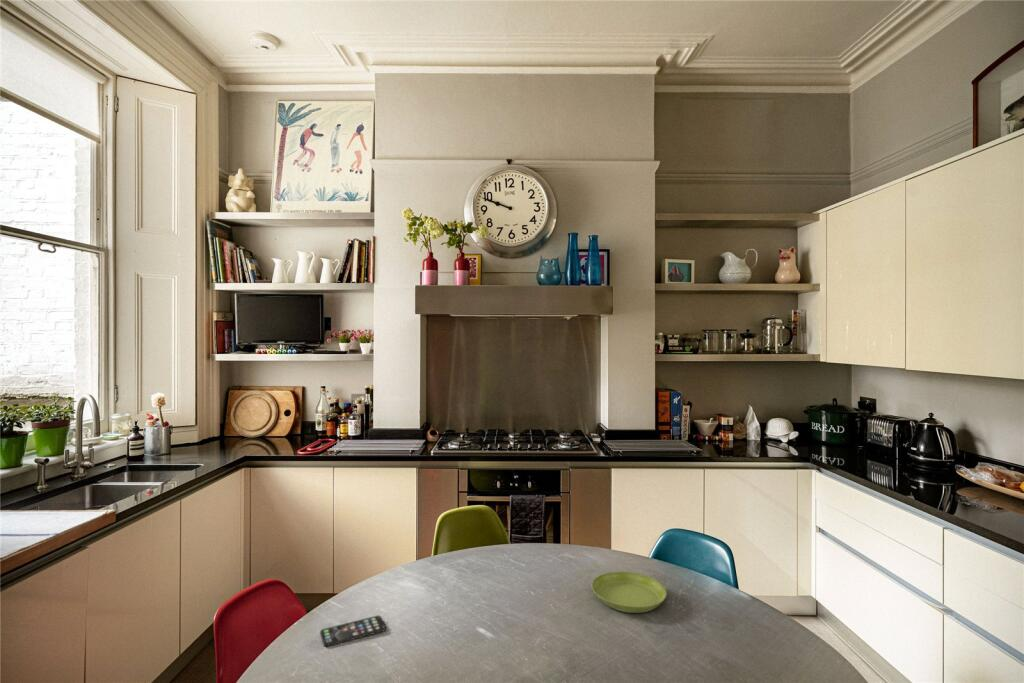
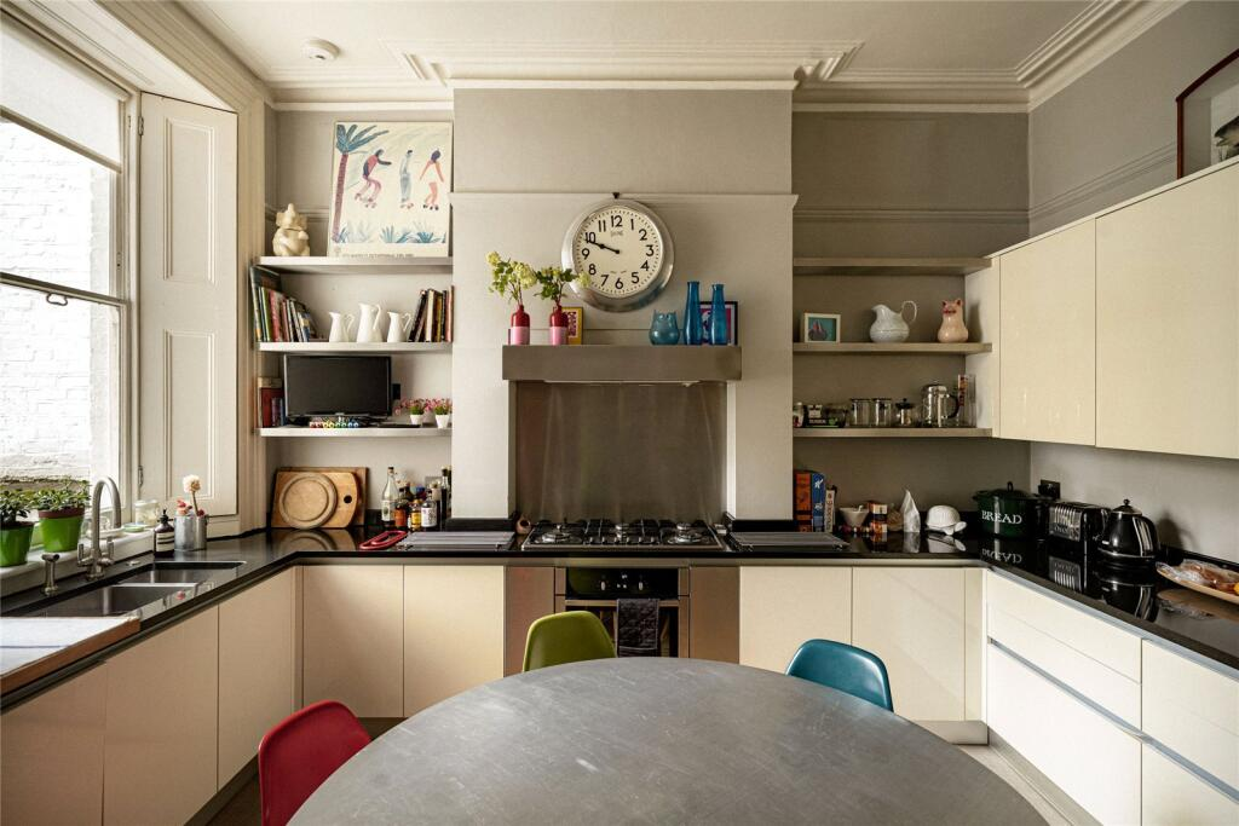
- saucer (628, 593)
- smartphone (353, 630)
